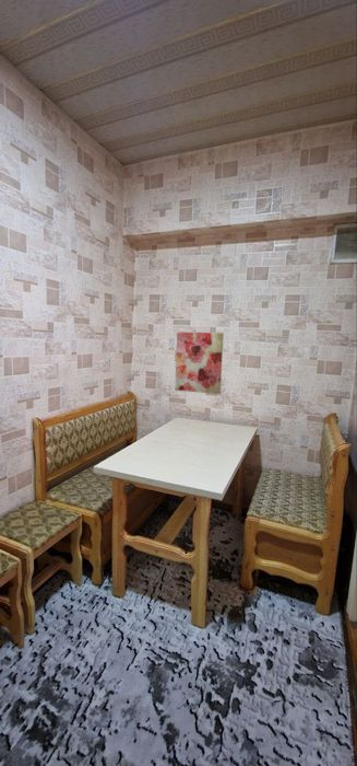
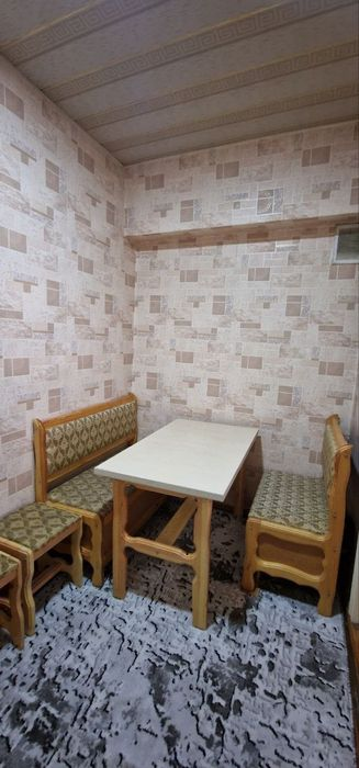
- wall art (198, 362)
